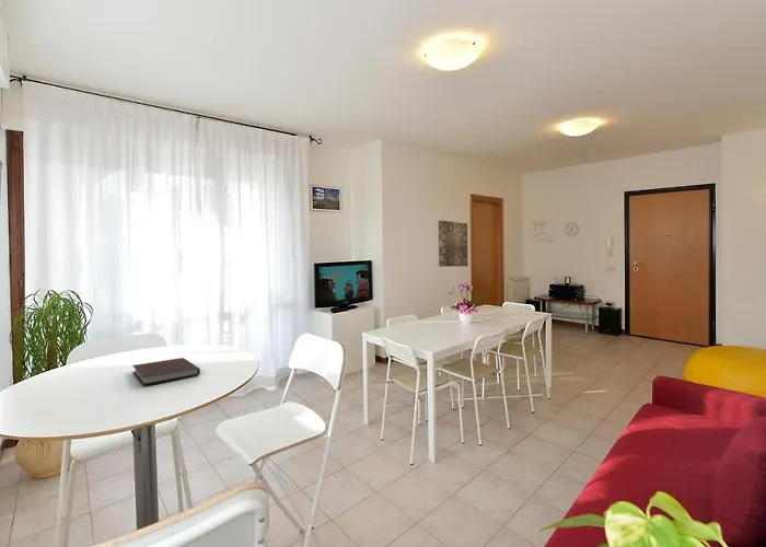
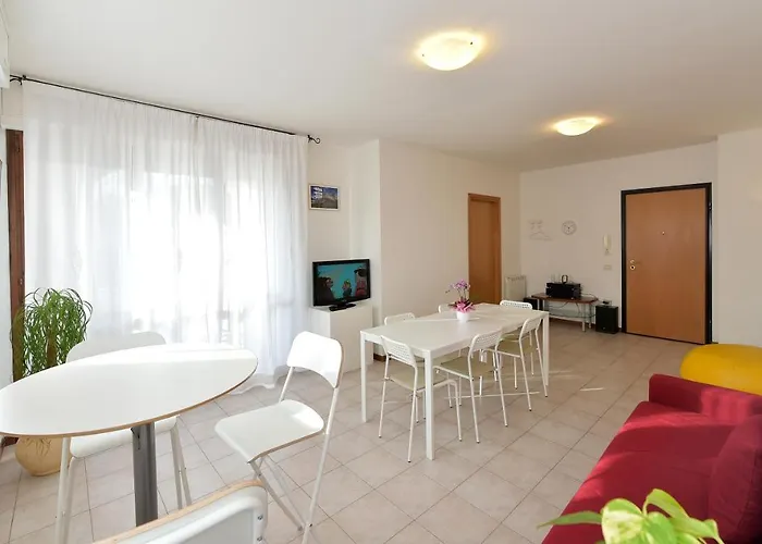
- wall art (453, 244)
- notebook (165, 370)
